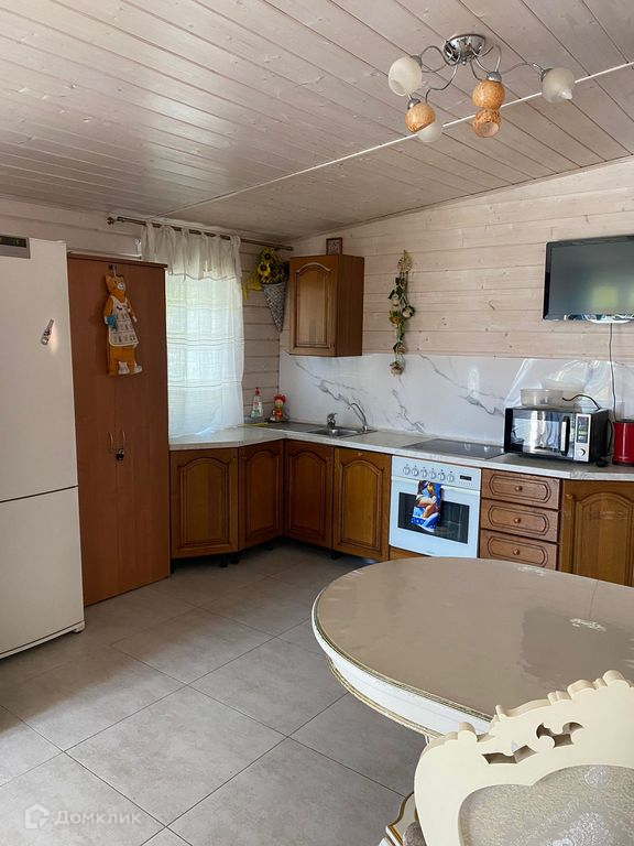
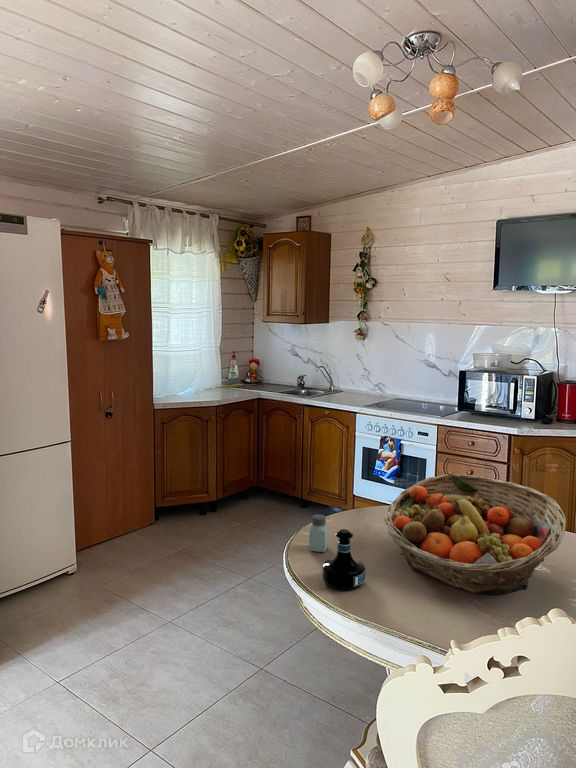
+ fruit basket (469, 529)
+ saltshaker (318, 532)
+ tequila bottle (344, 556)
